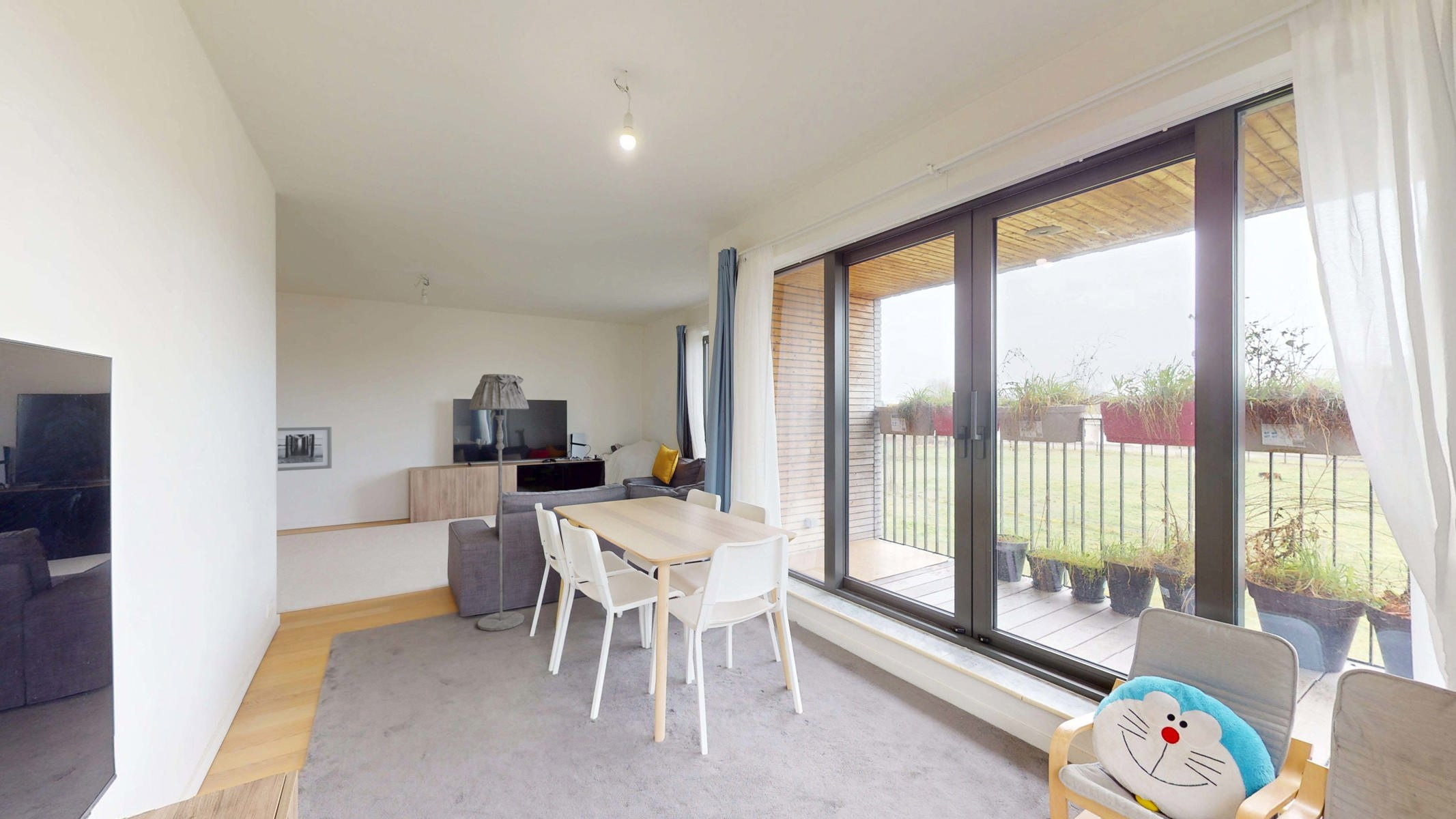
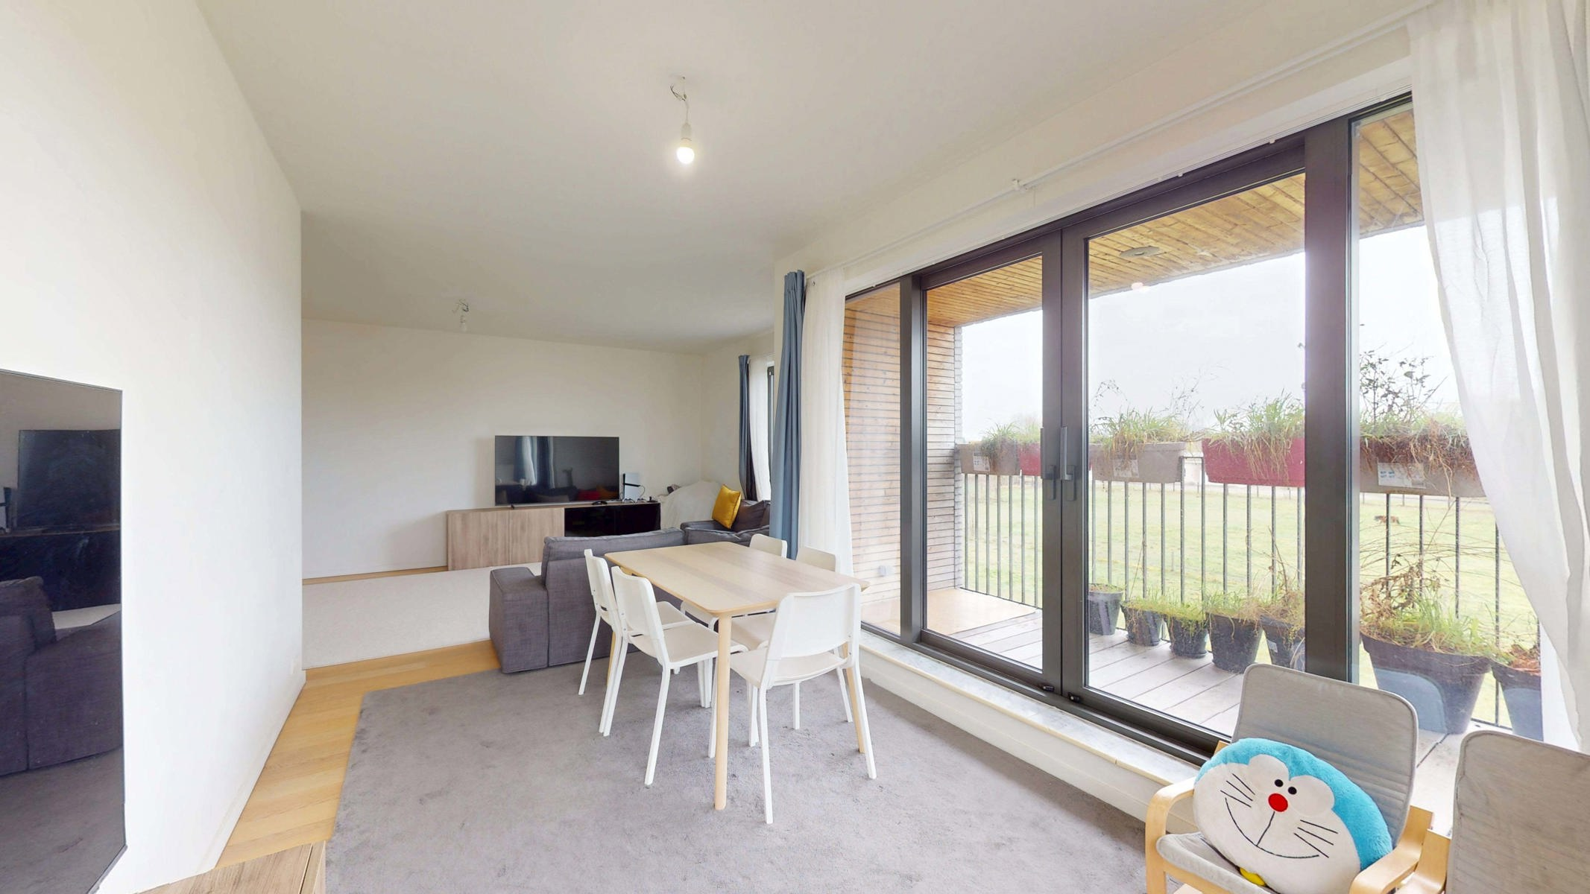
- floor lamp (500, 498)
- wall art (300, 448)
